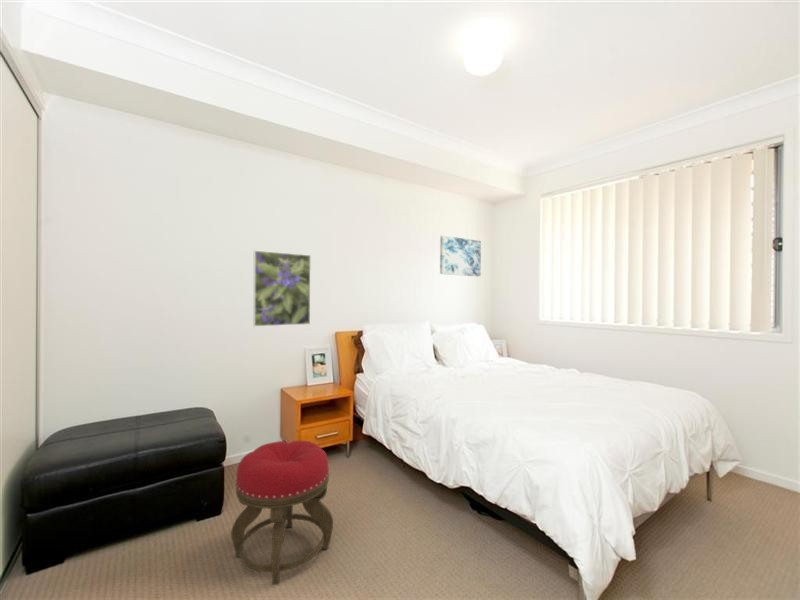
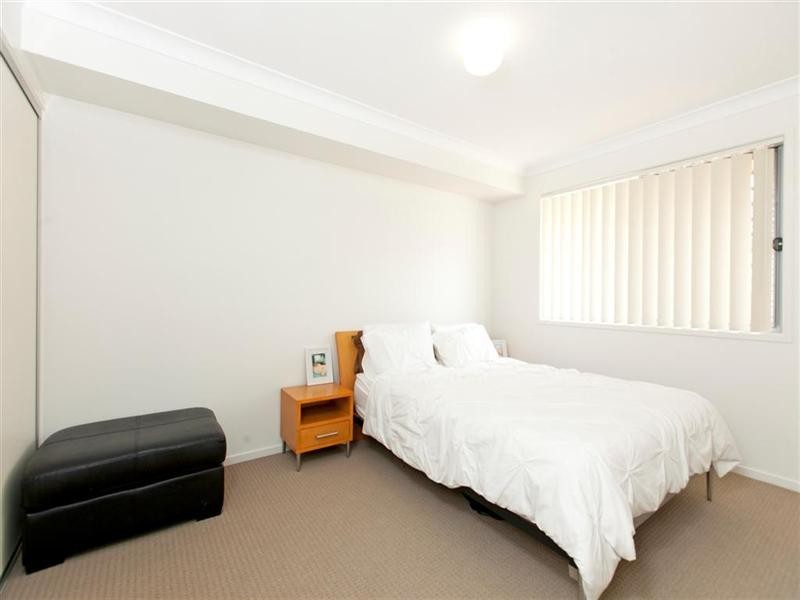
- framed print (283, 289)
- wall art (461, 256)
- stool (283, 501)
